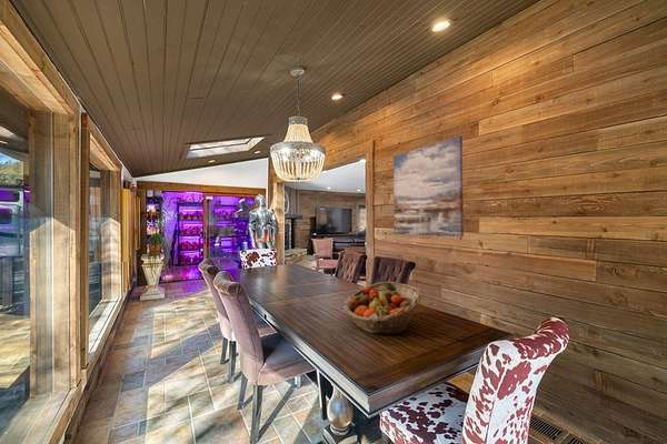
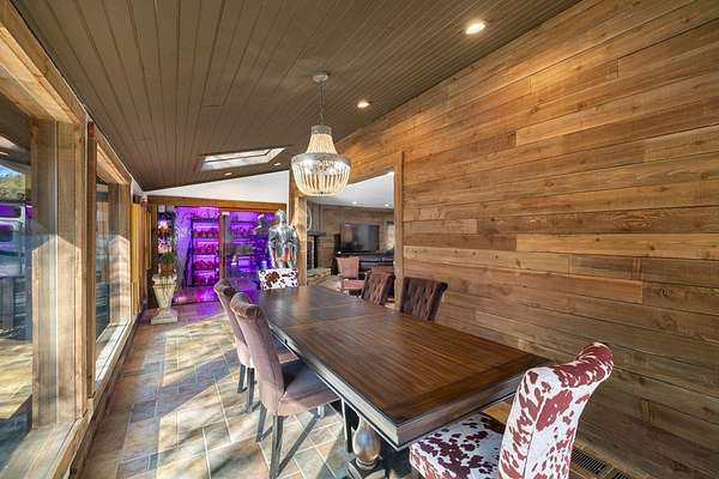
- fruit basket (381, 305)
- wall art (424, 191)
